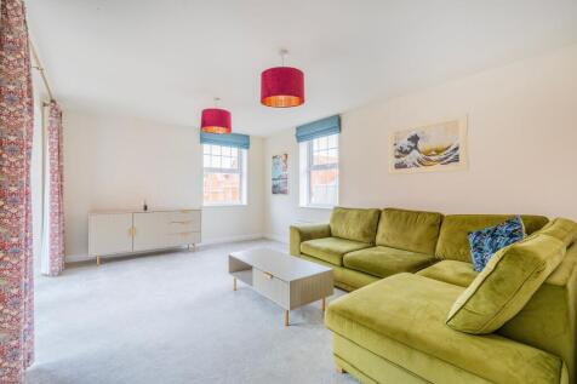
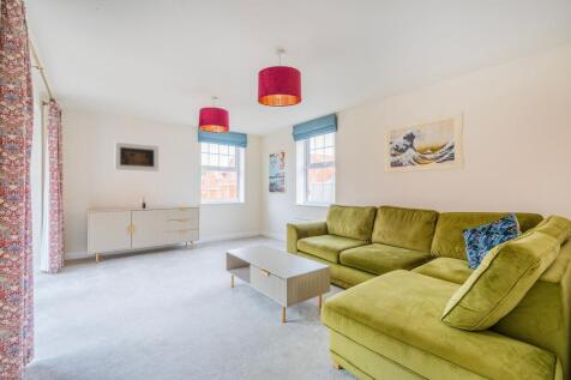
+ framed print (137, 157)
